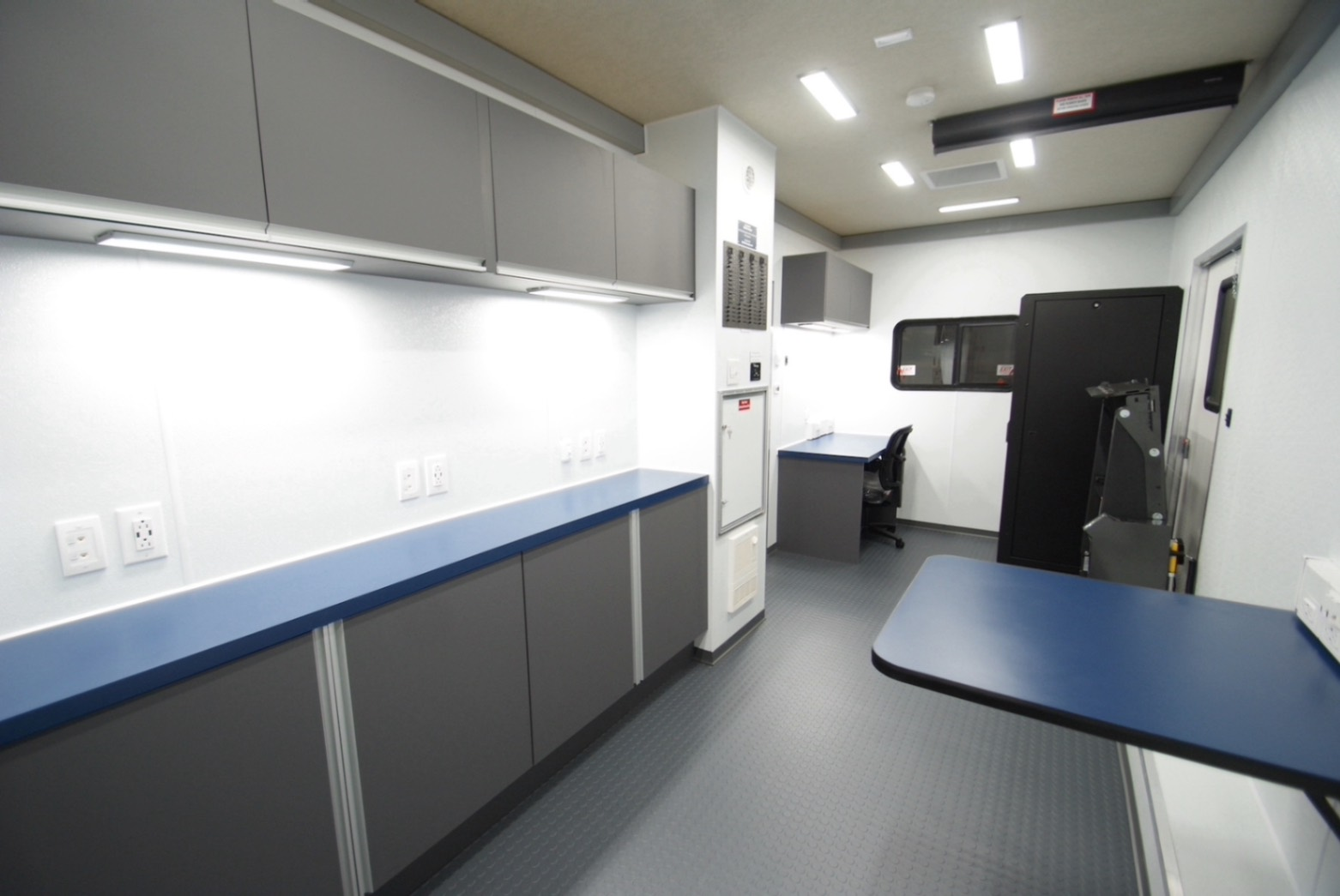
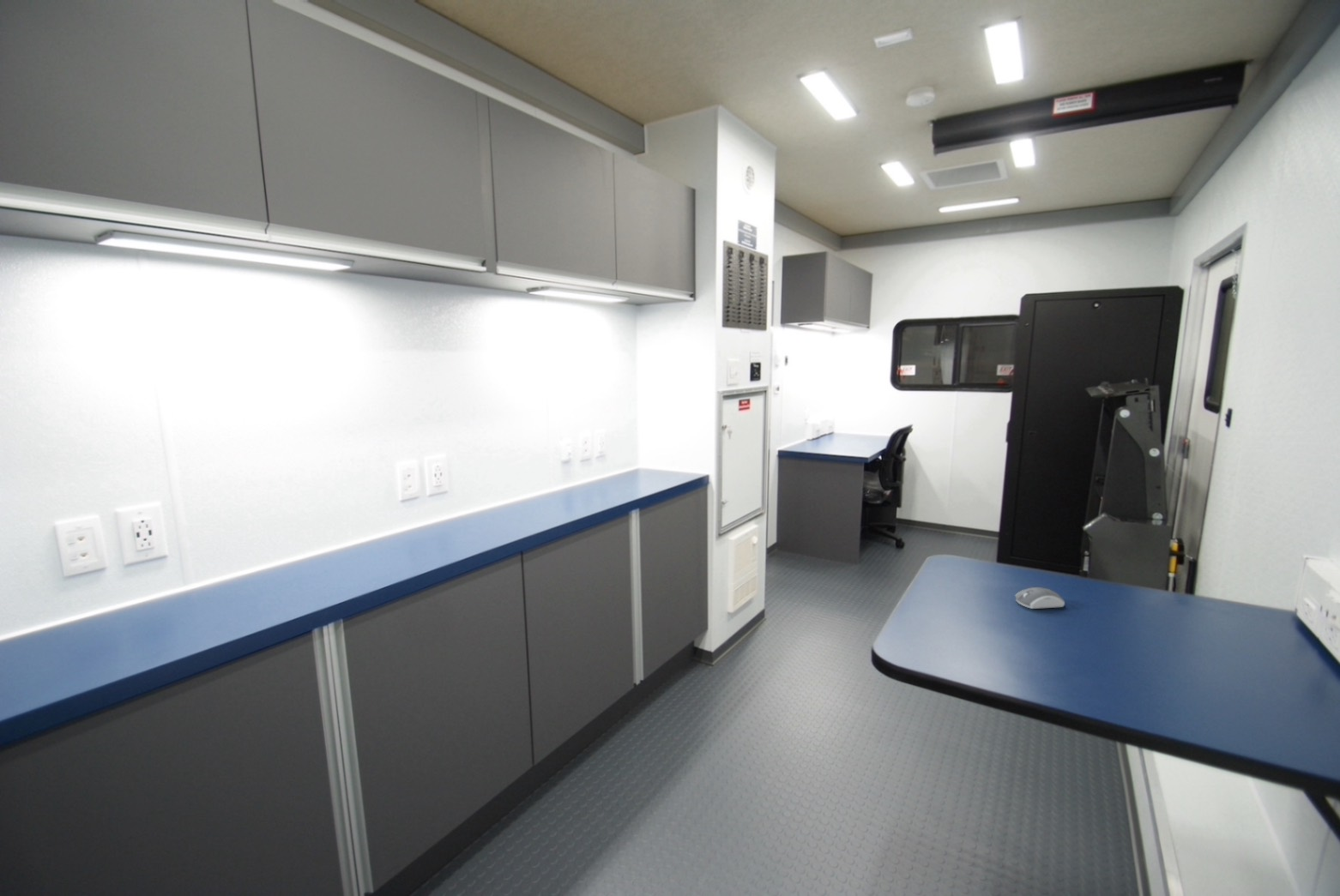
+ computer mouse (1041, 595)
